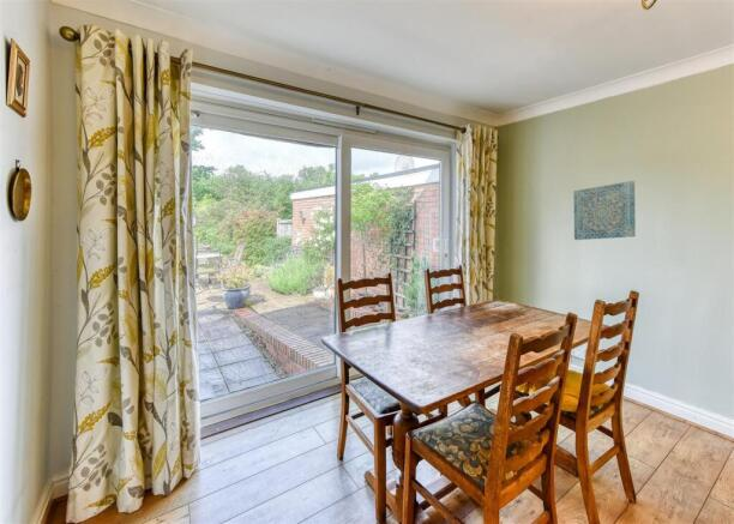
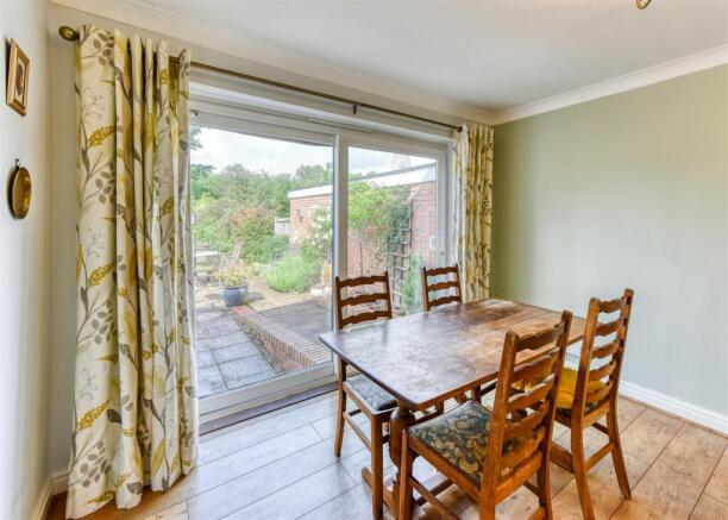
- wall art (602, 212)
